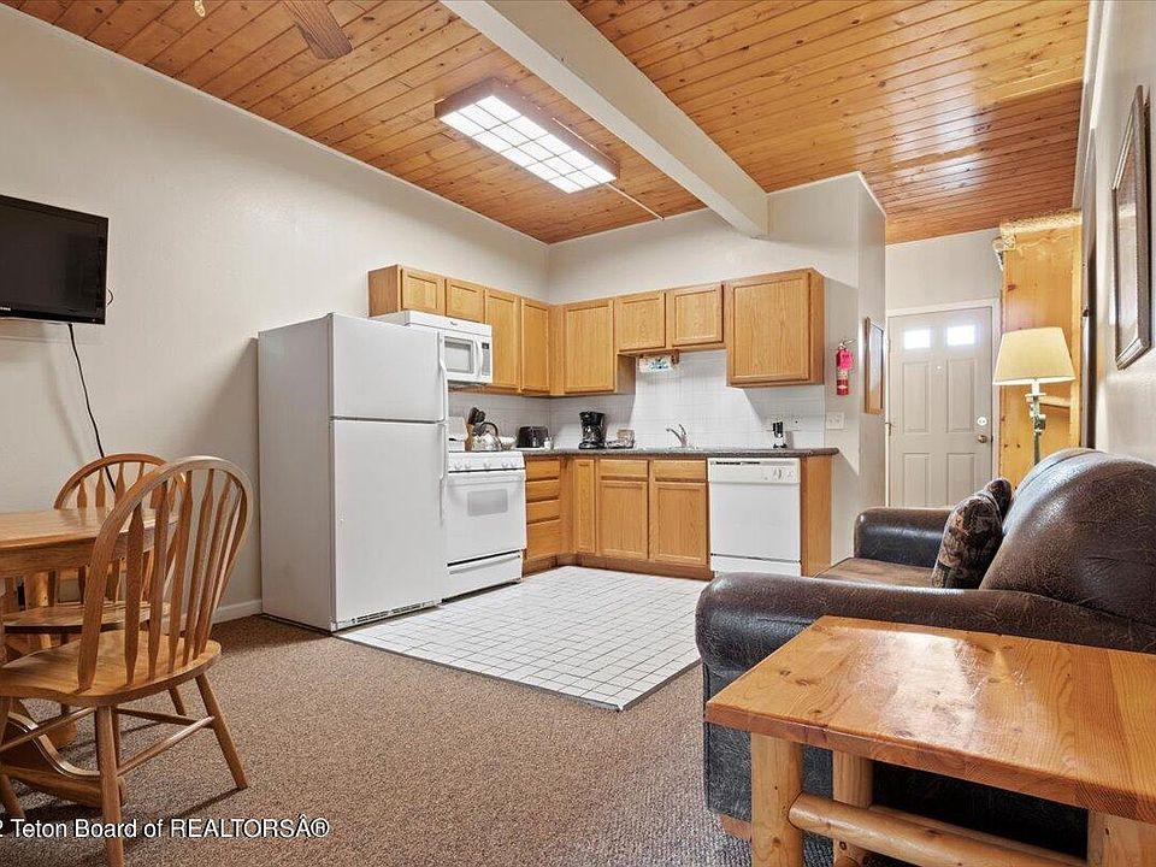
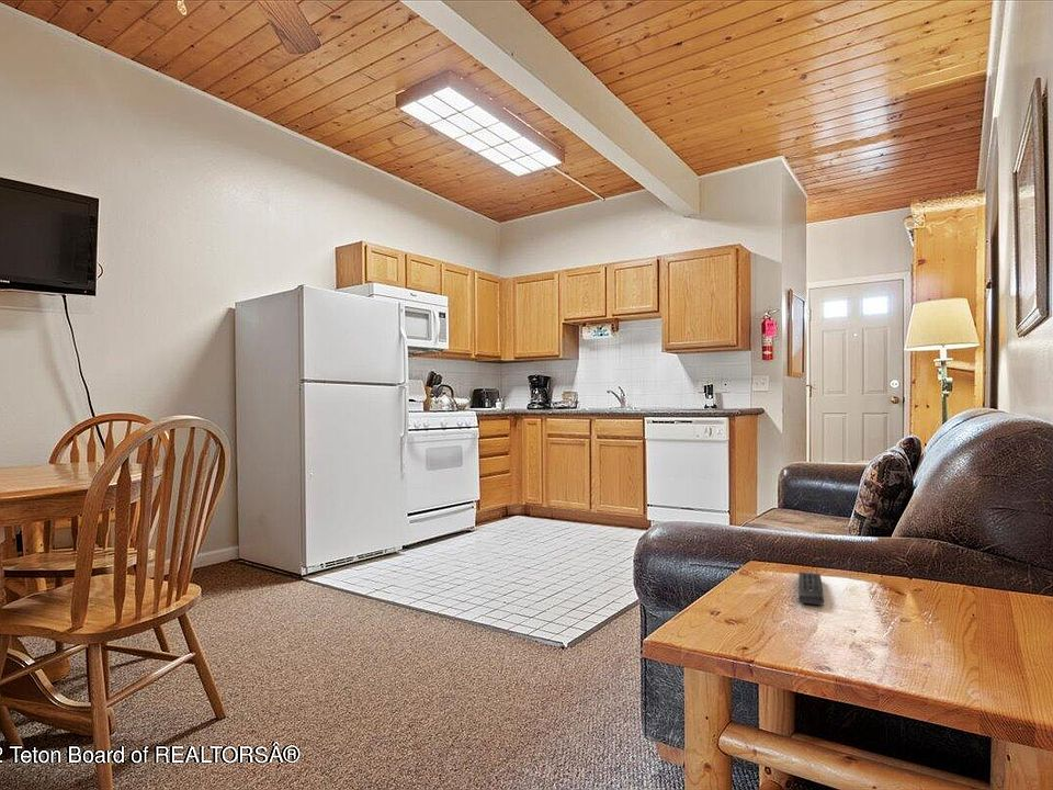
+ remote control (809, 585)
